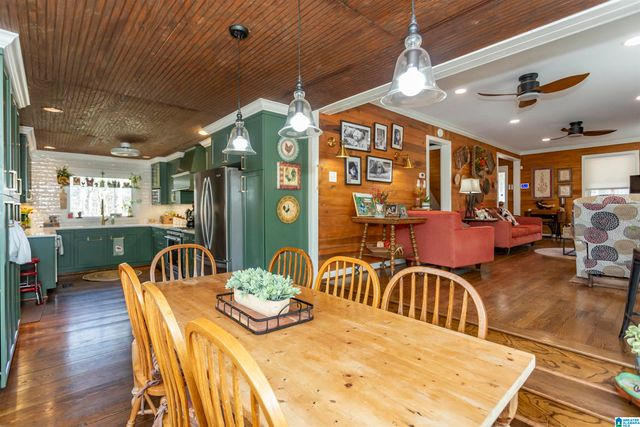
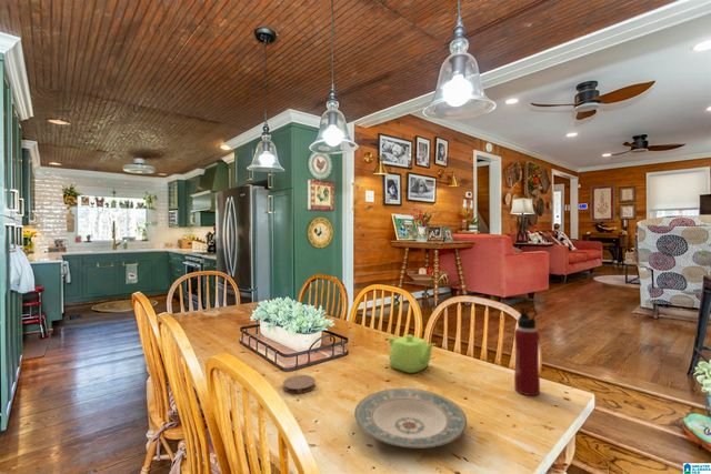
+ water bottle (527, 349)
+ teapot (411, 351)
+ plate (409, 420)
+ coaster (299, 383)
